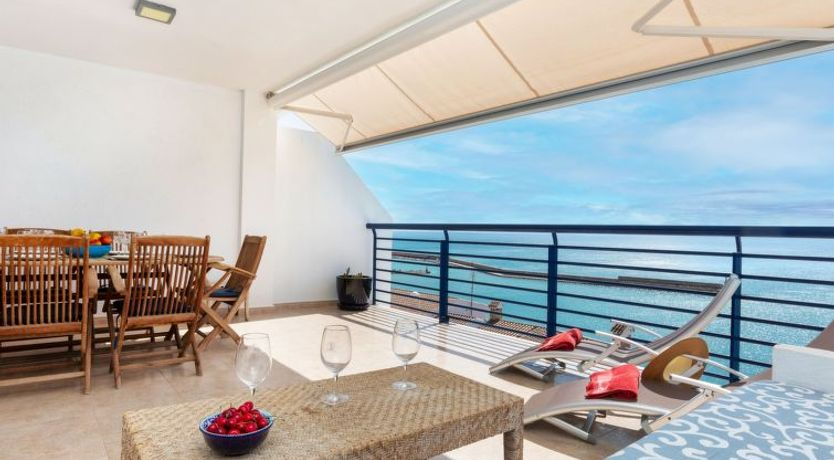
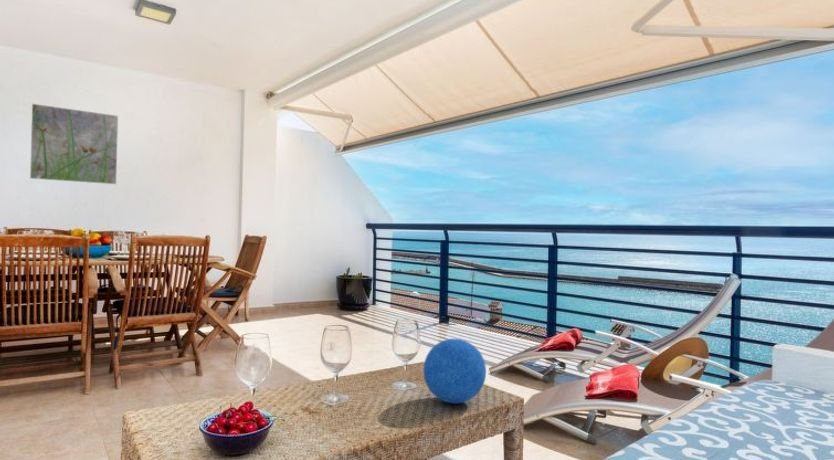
+ decorative ball (454, 370)
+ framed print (75, 145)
